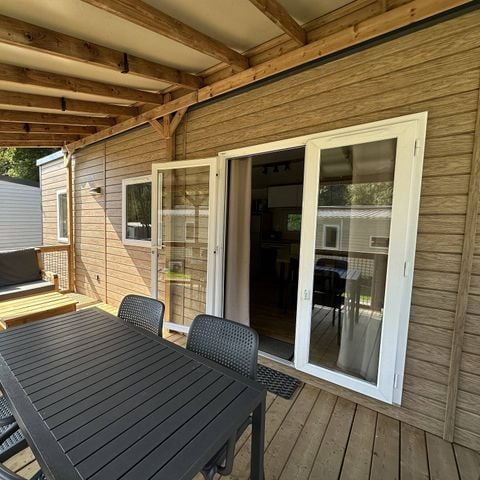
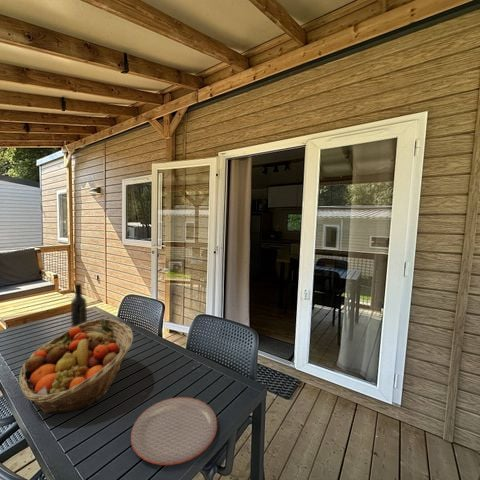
+ fruit basket (79, 360)
+ plate (175, 428)
+ wine bottle (78, 308)
